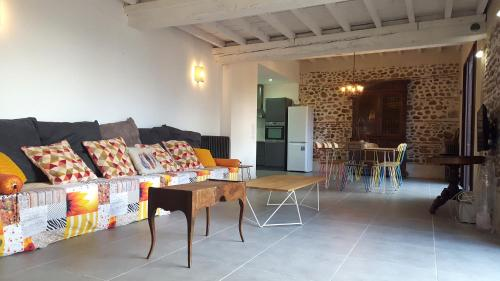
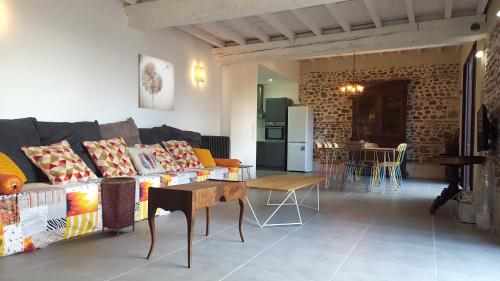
+ woven basket (118, 205)
+ wall art (157, 84)
